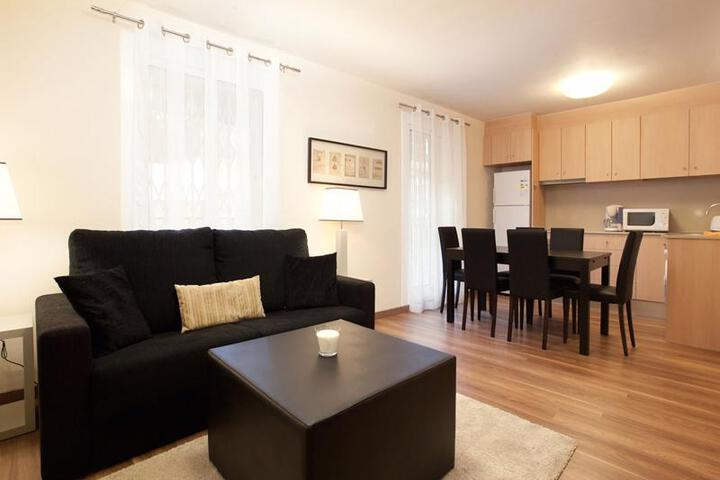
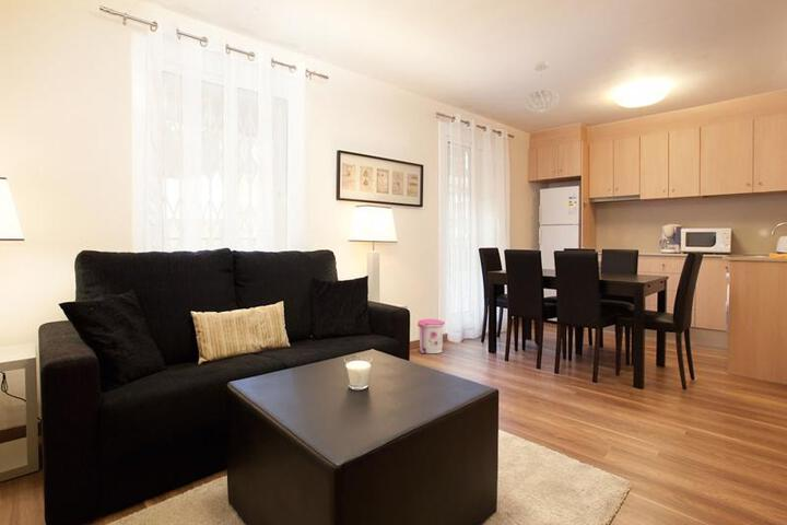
+ pendant light (541, 88)
+ trash can (431, 335)
